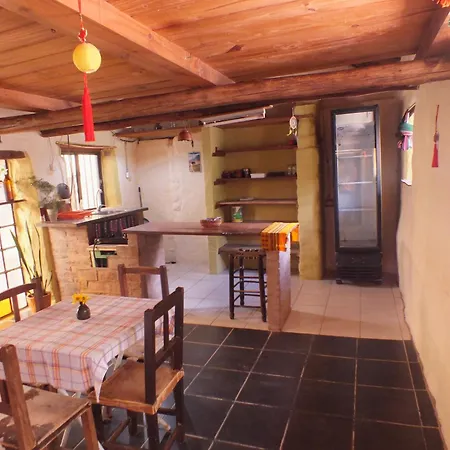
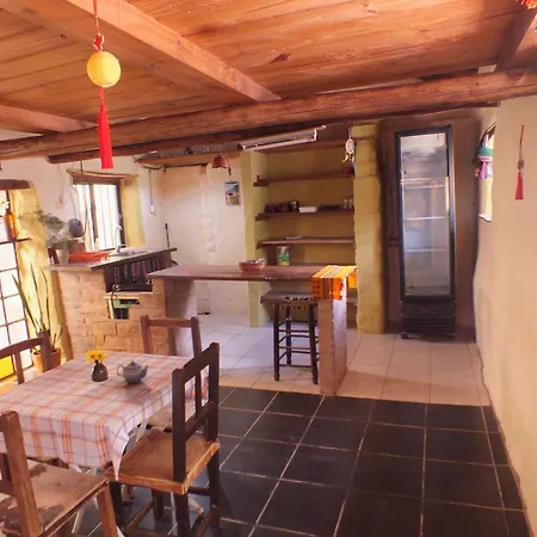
+ teapot (132, 370)
